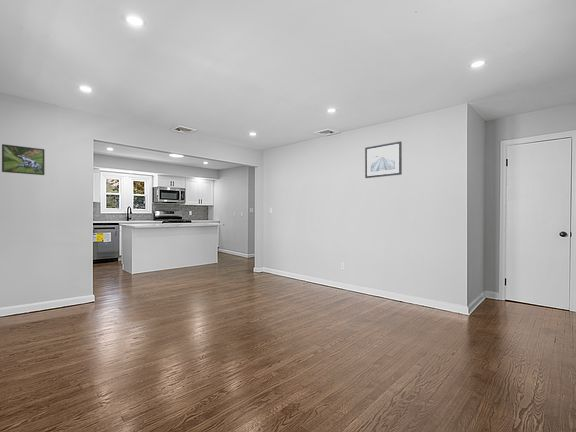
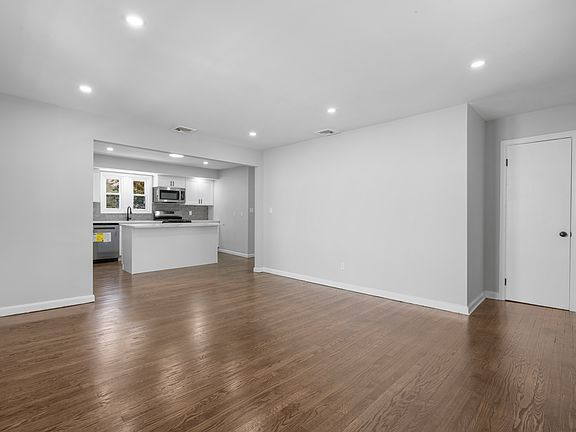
- wall art (382, 160)
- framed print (23, 160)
